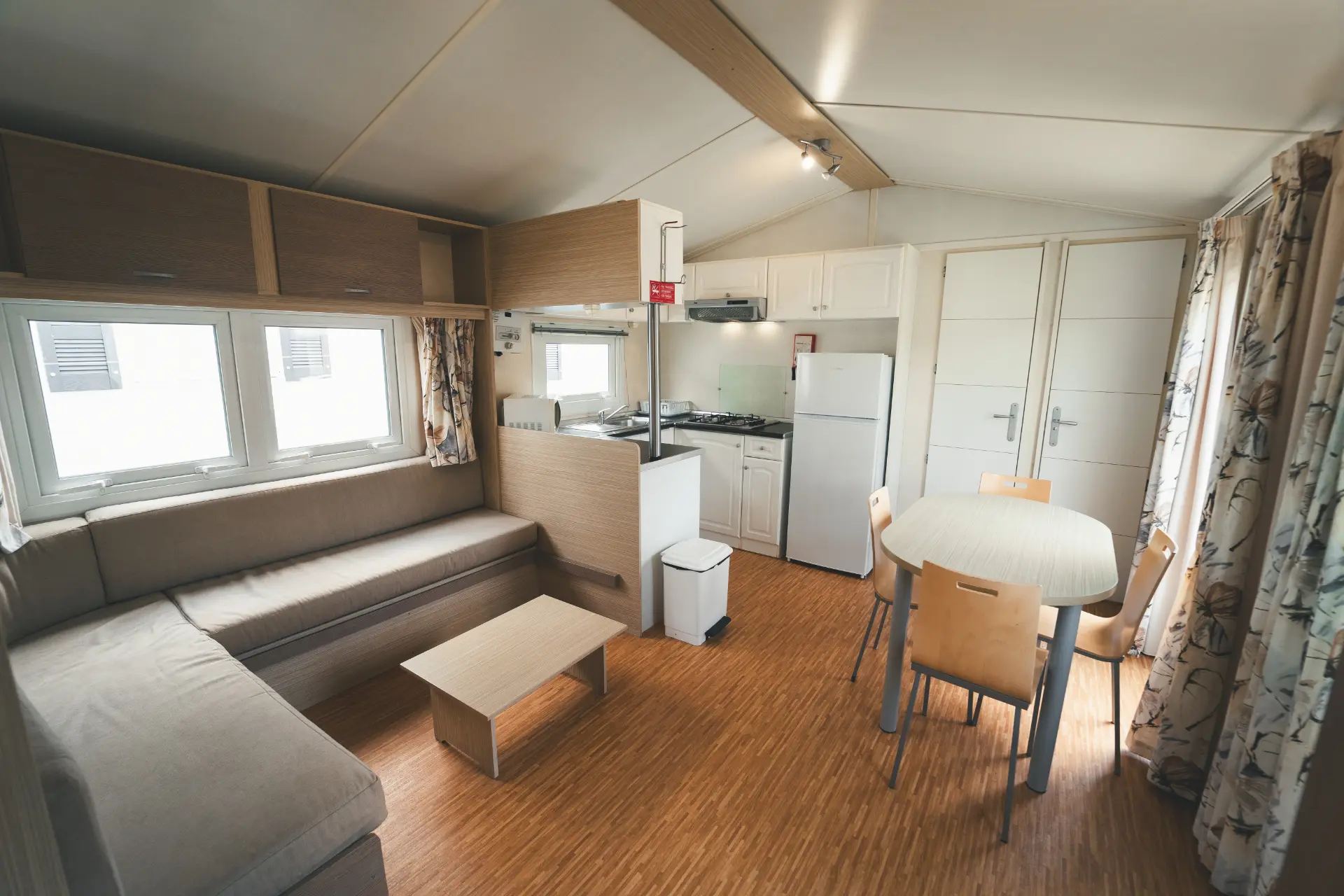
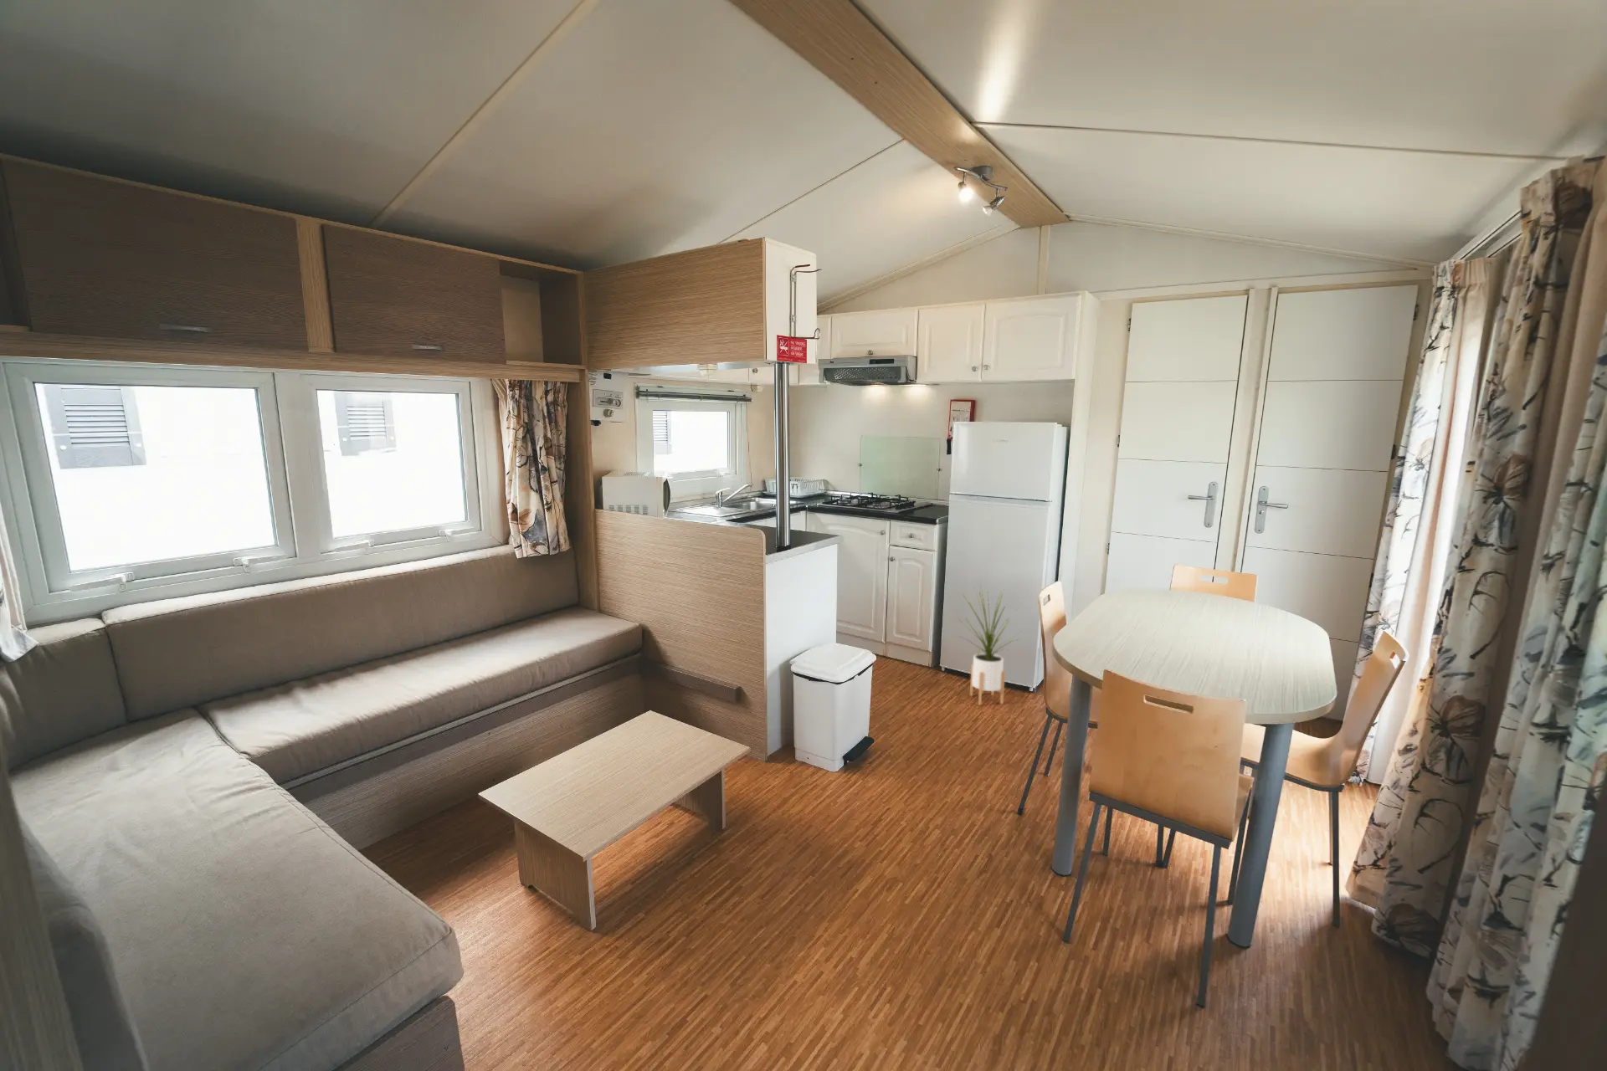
+ house plant (990, 643)
